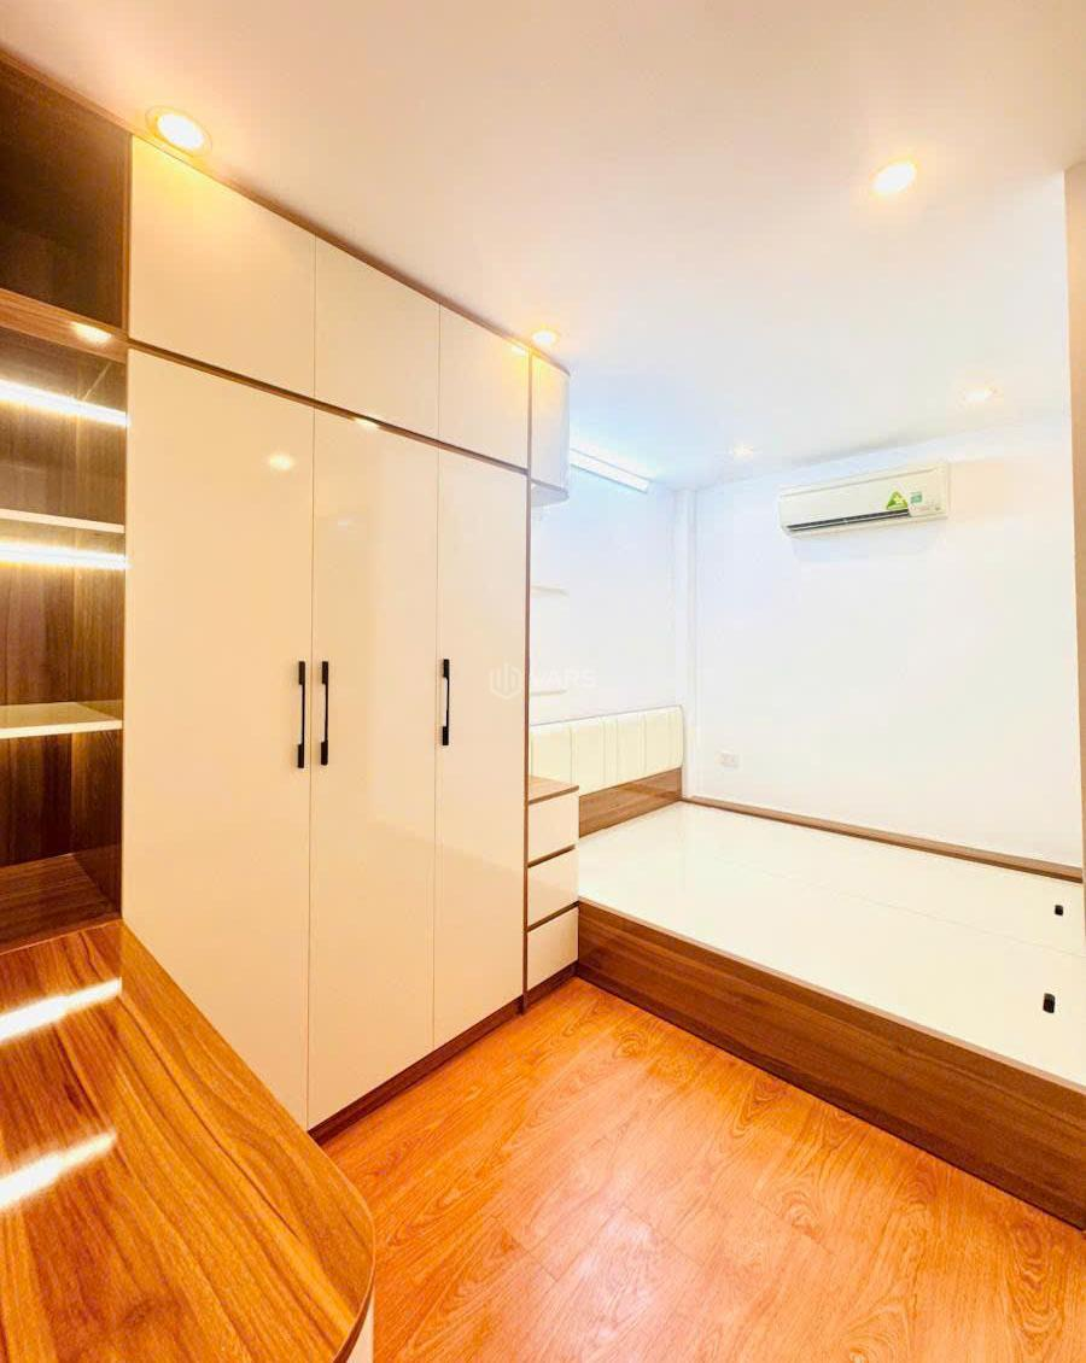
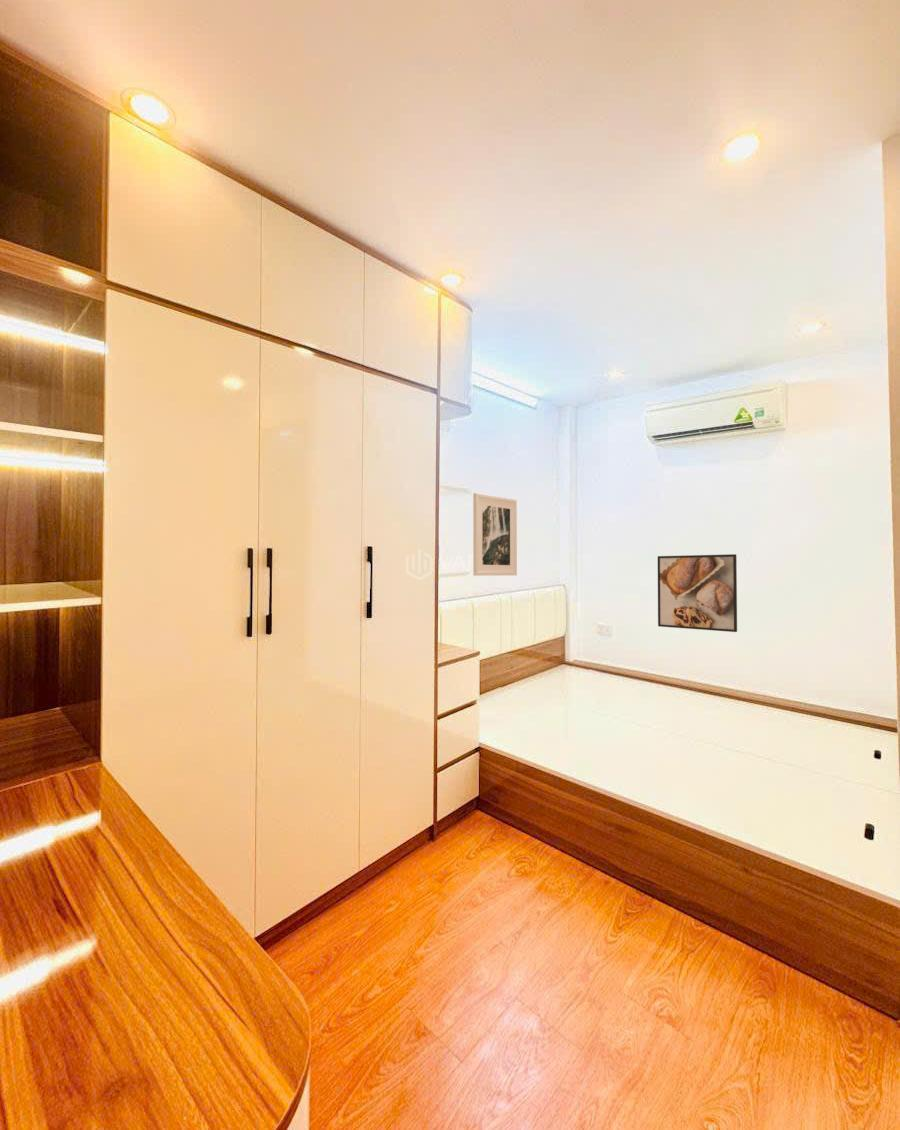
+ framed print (496, 535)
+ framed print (695, 592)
